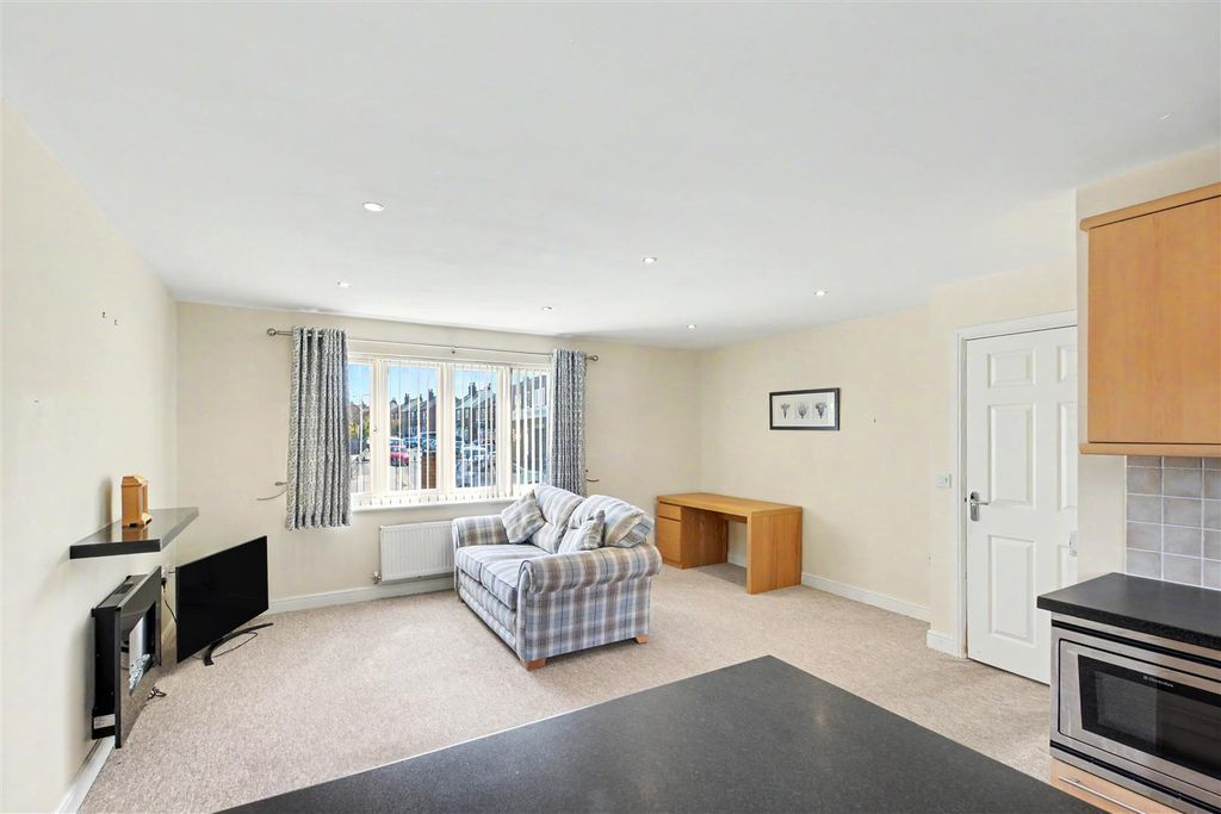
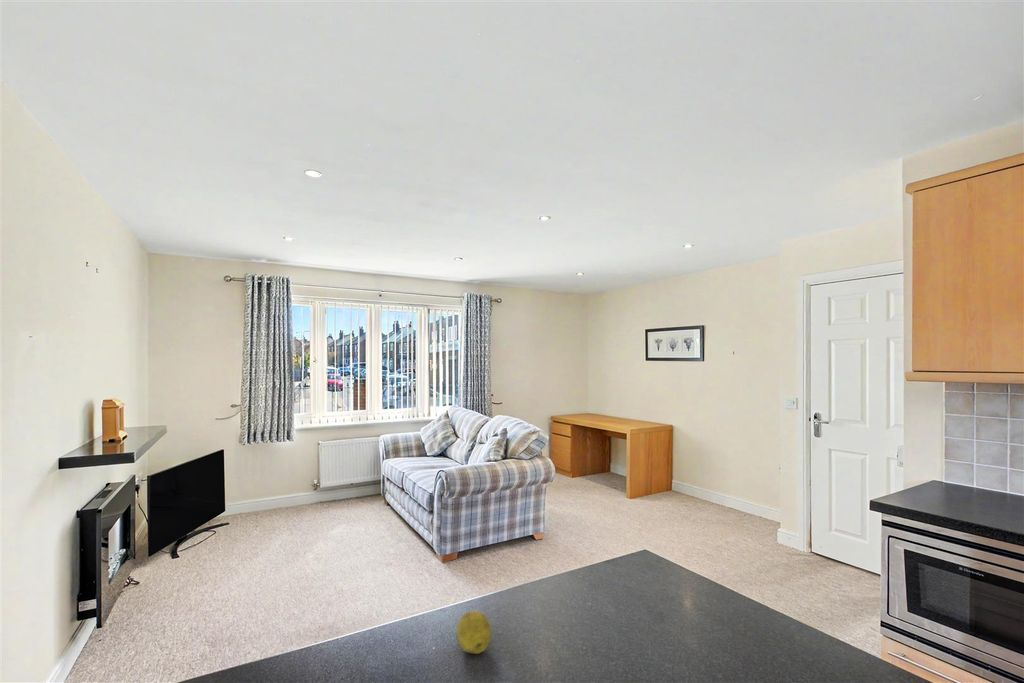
+ fruit (473, 630)
